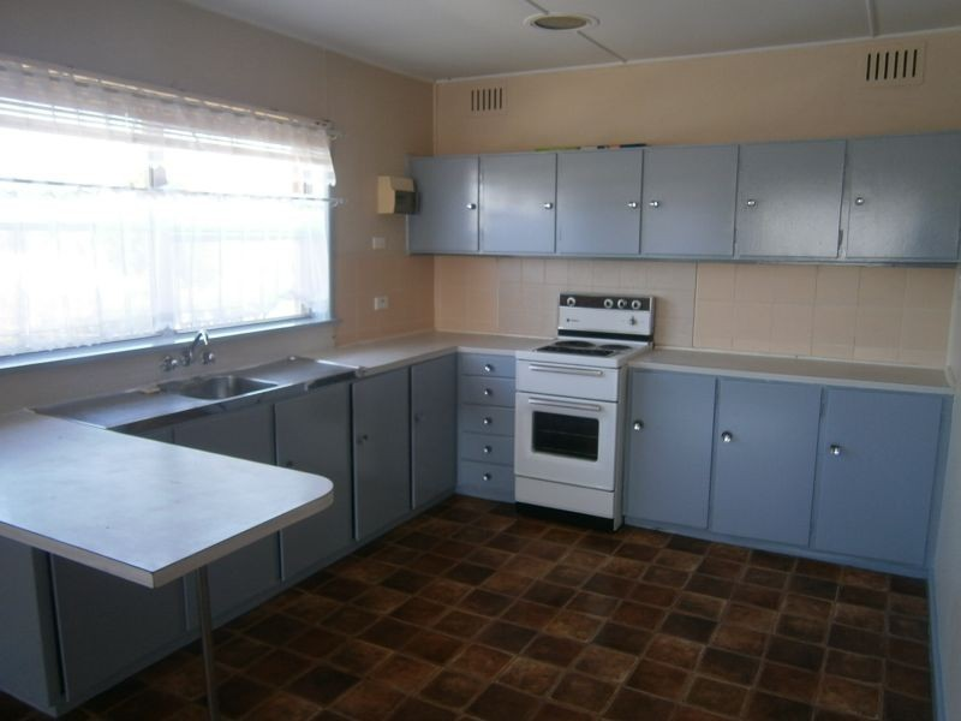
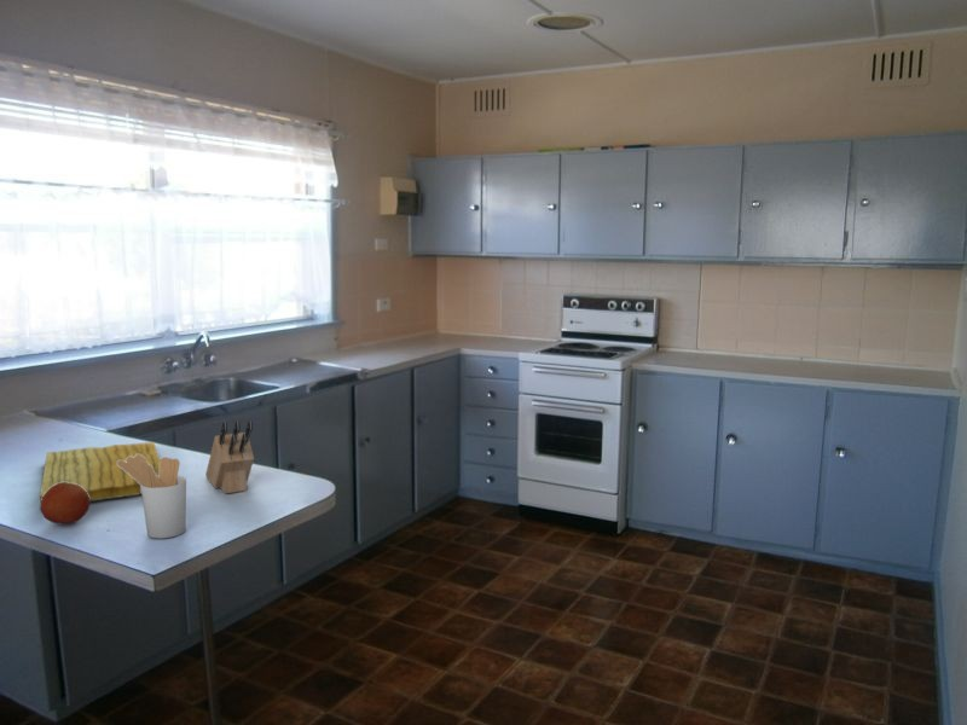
+ cutting board (103, 468)
+ fruit (65, 503)
+ utensil holder (154, 493)
+ knife block (230, 450)
